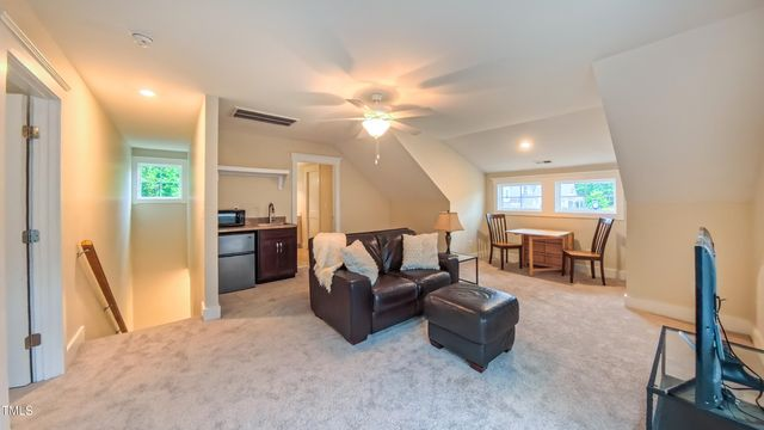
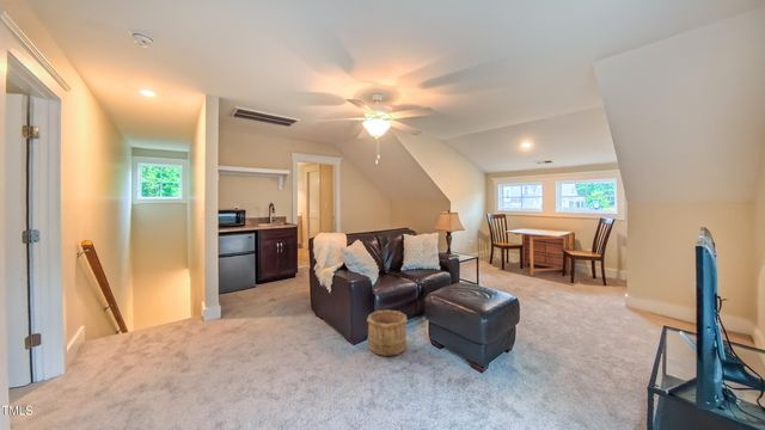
+ wooden bucket (387, 331)
